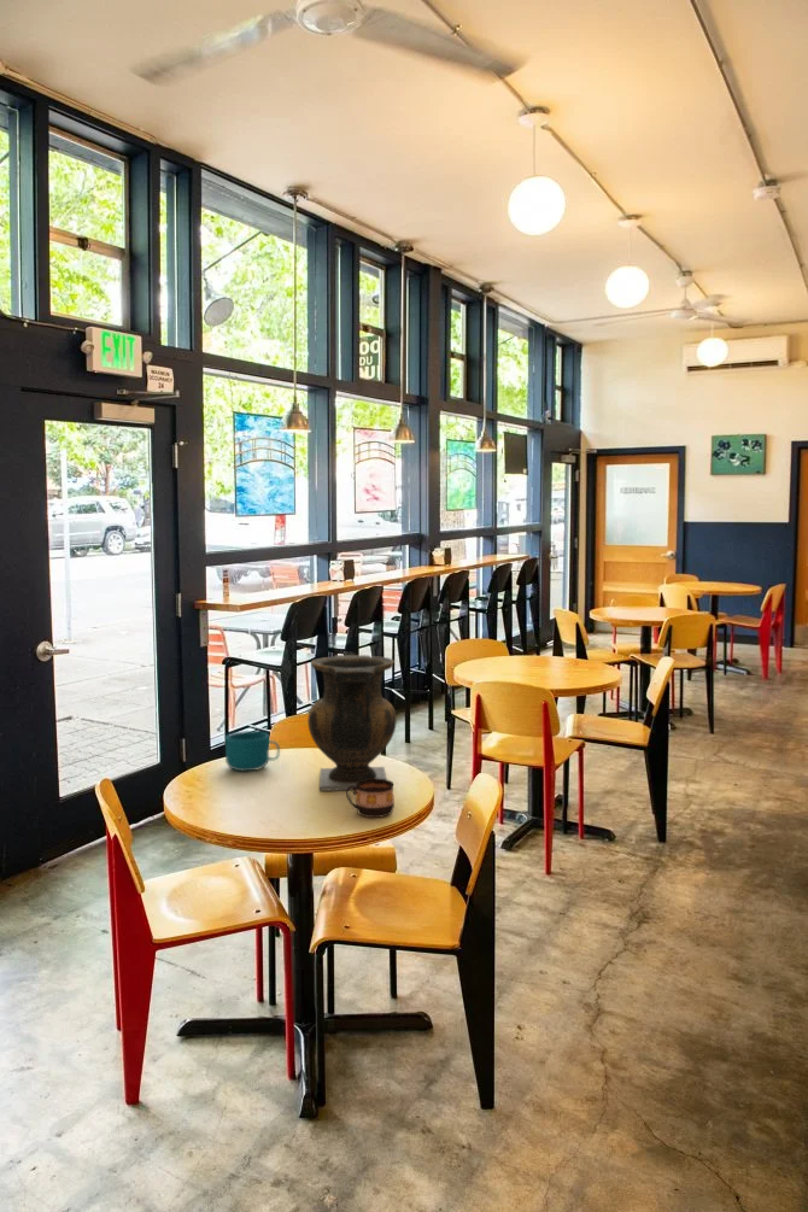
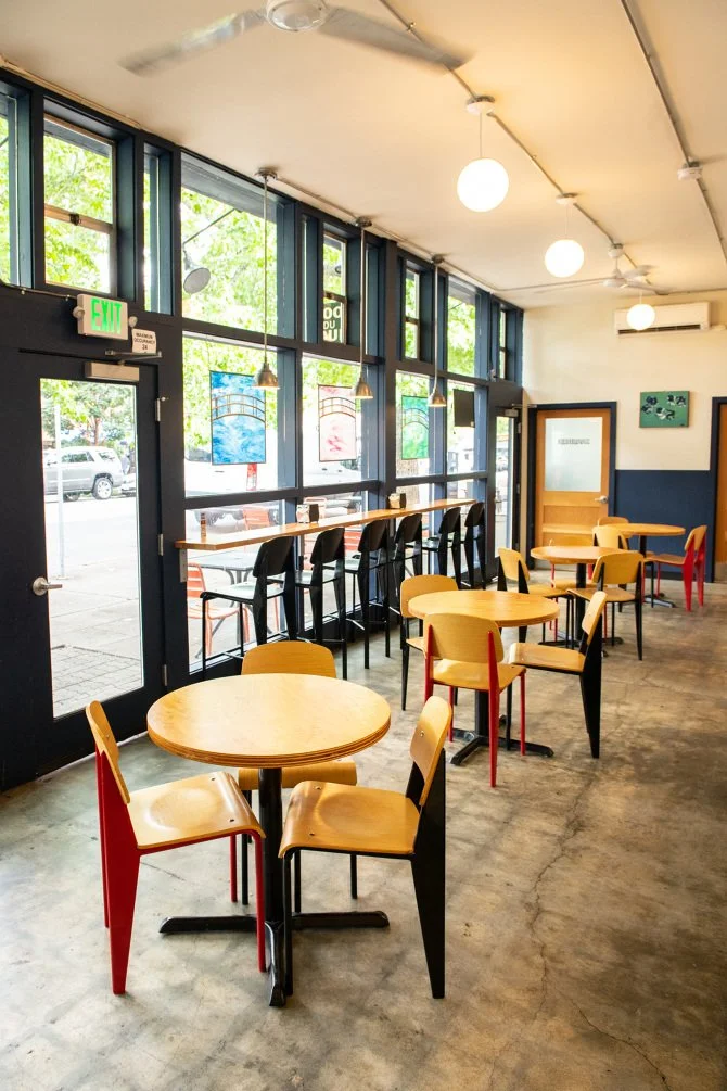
- vase (352, 720)
- cup (253, 751)
- cup (373, 797)
